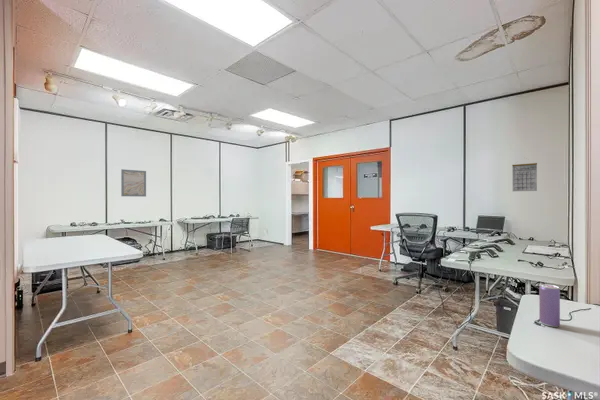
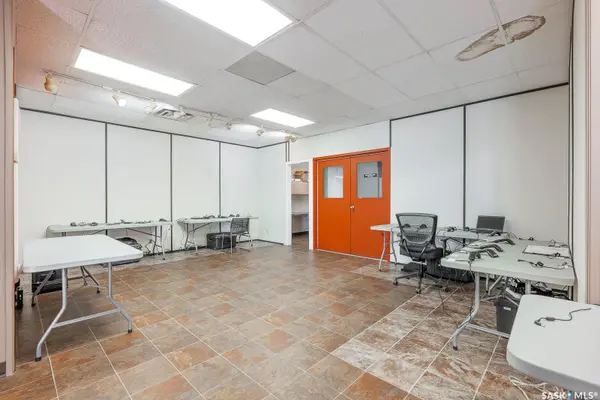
- wall art (134, 183)
- calendar (524, 174)
- beverage can (549, 304)
